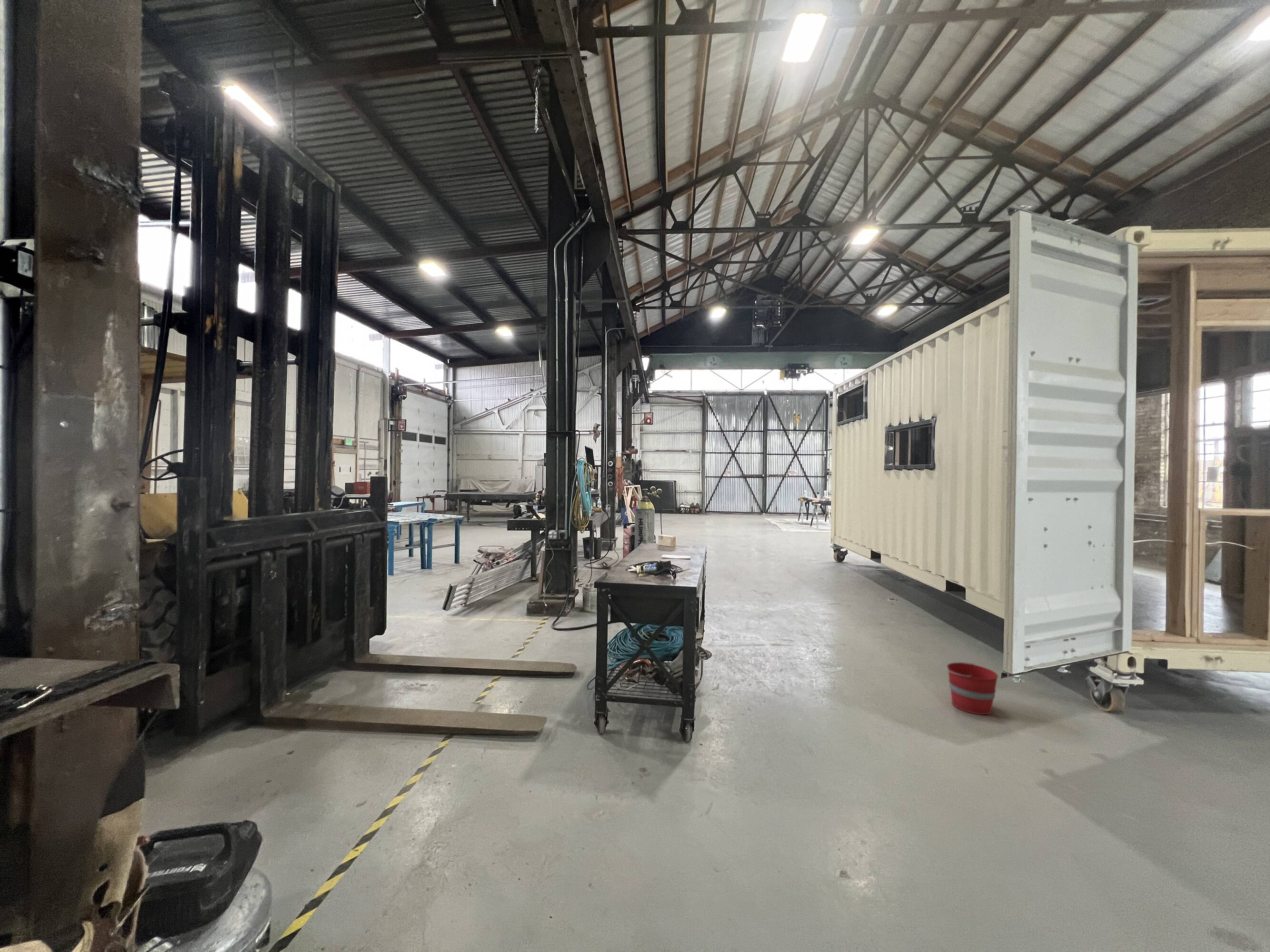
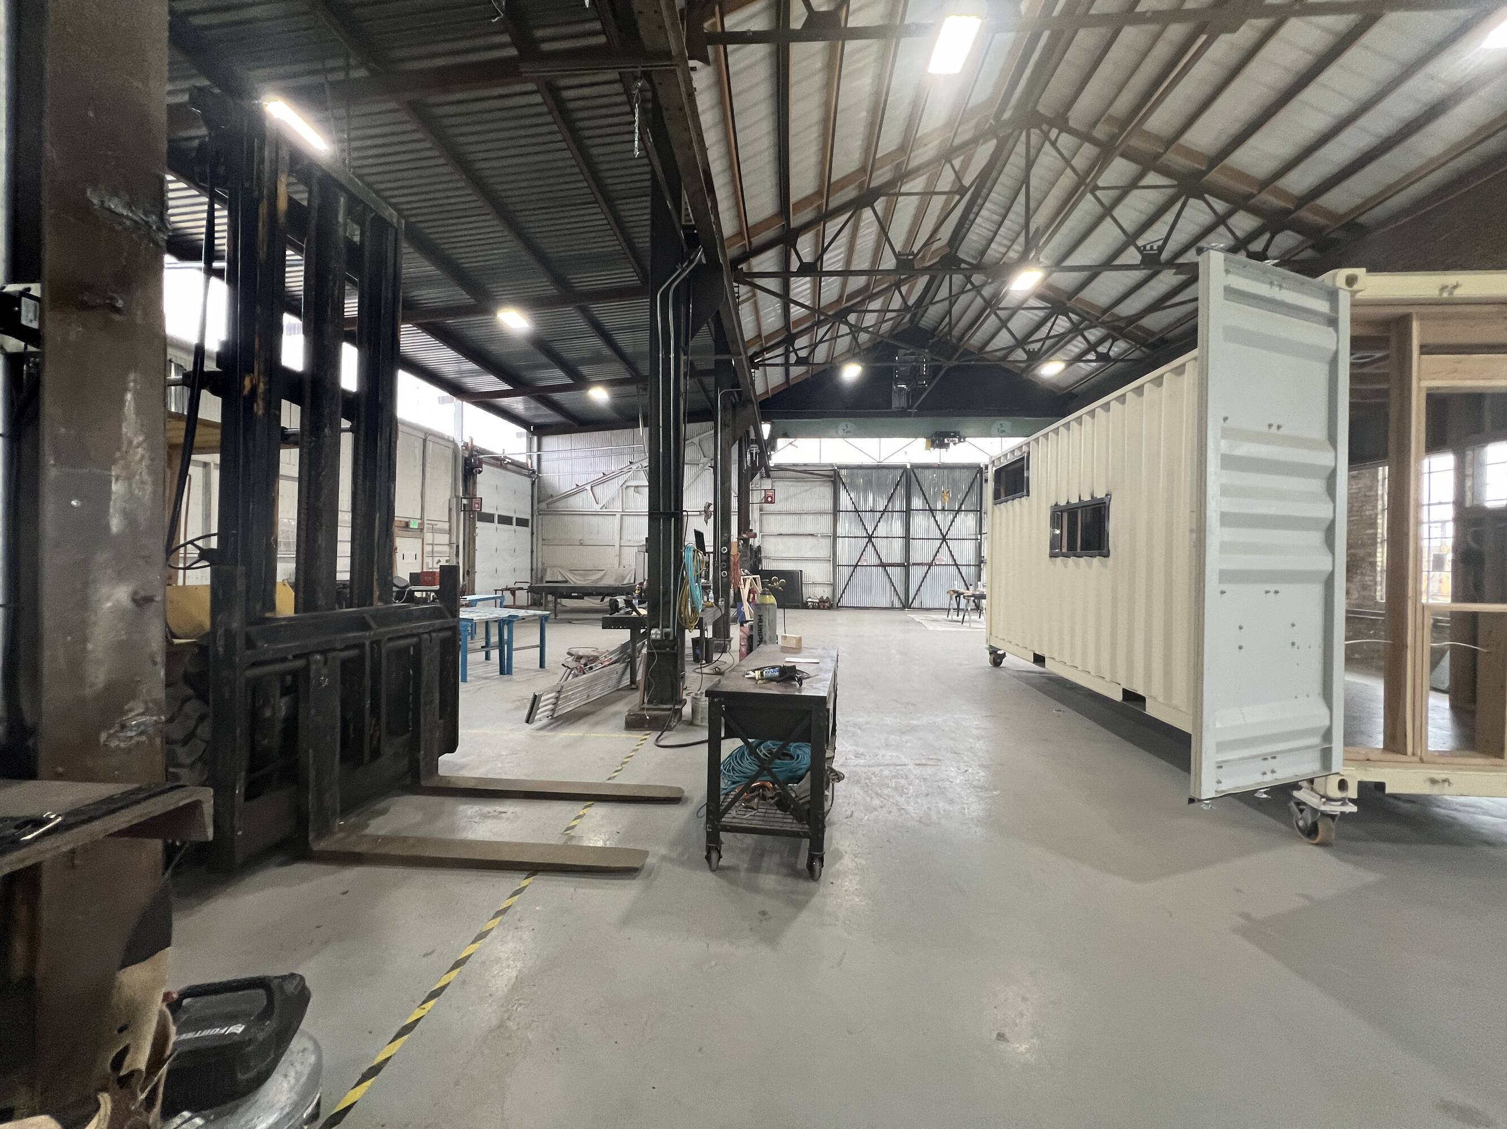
- bucket (970, 687)
